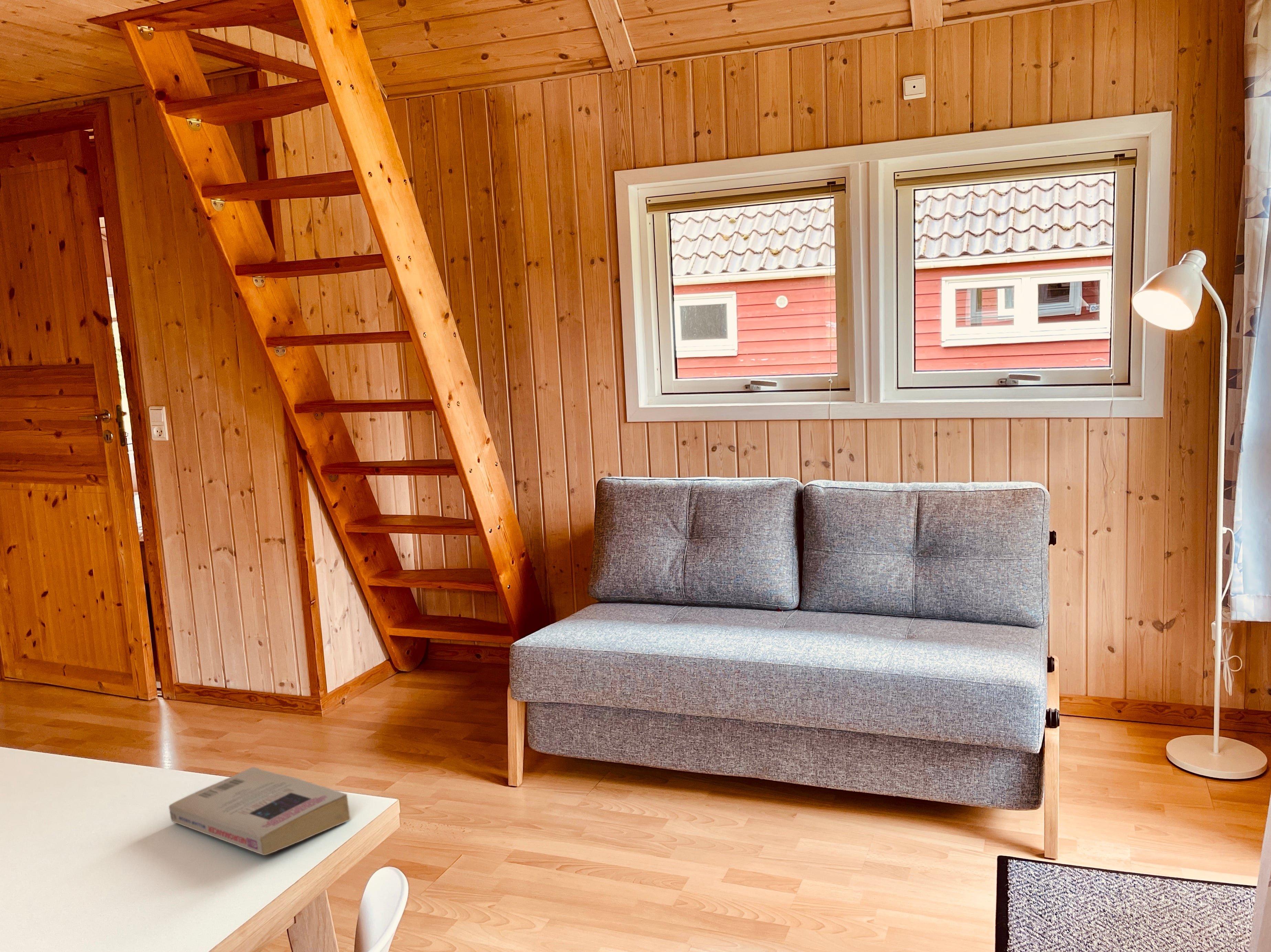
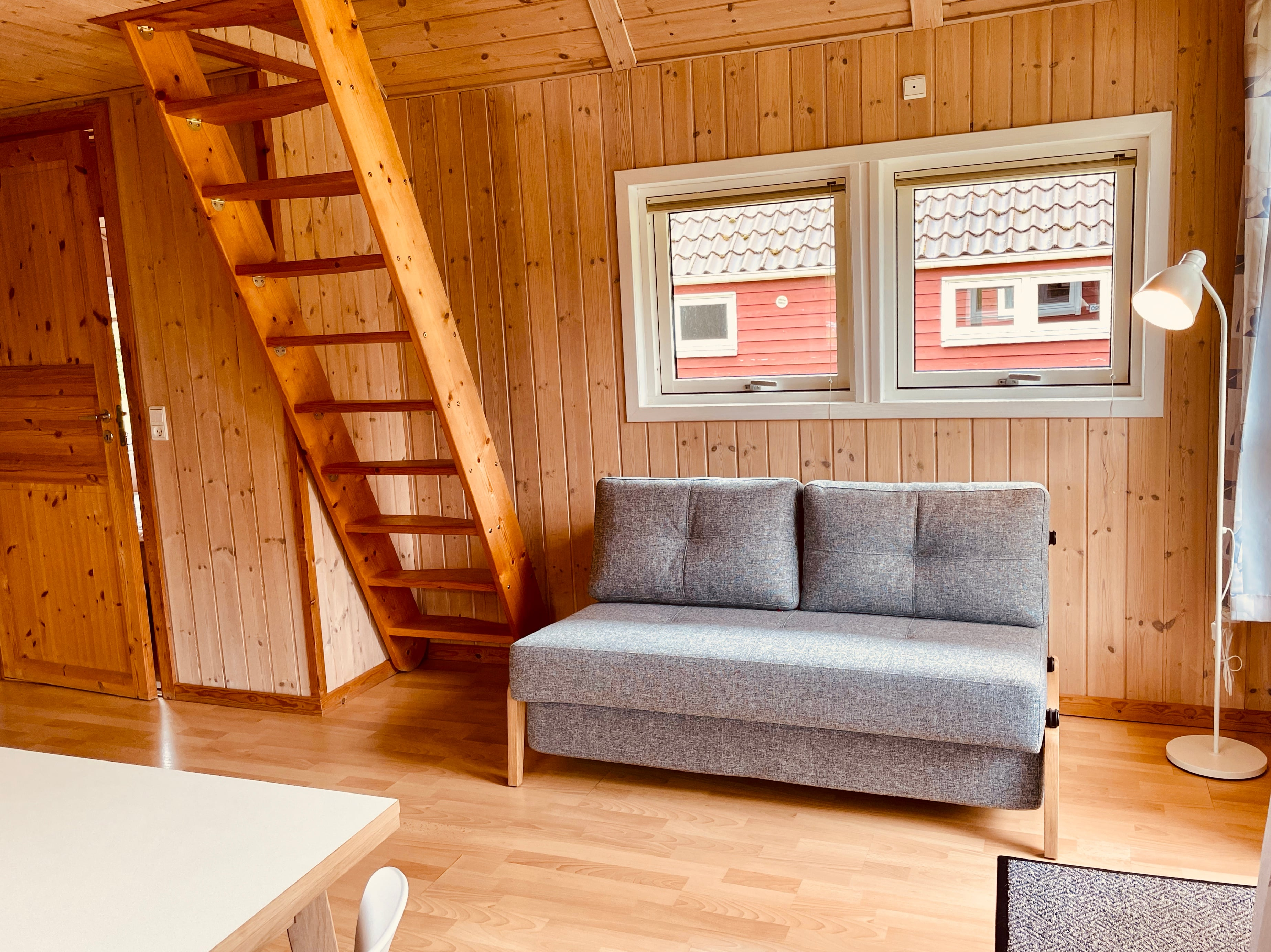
- book (258, 808)
